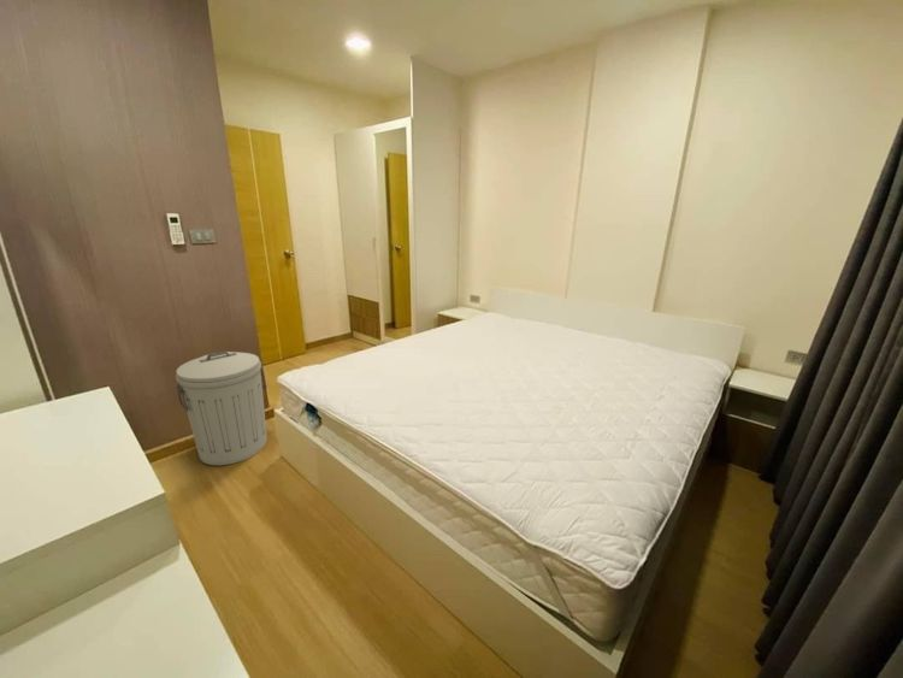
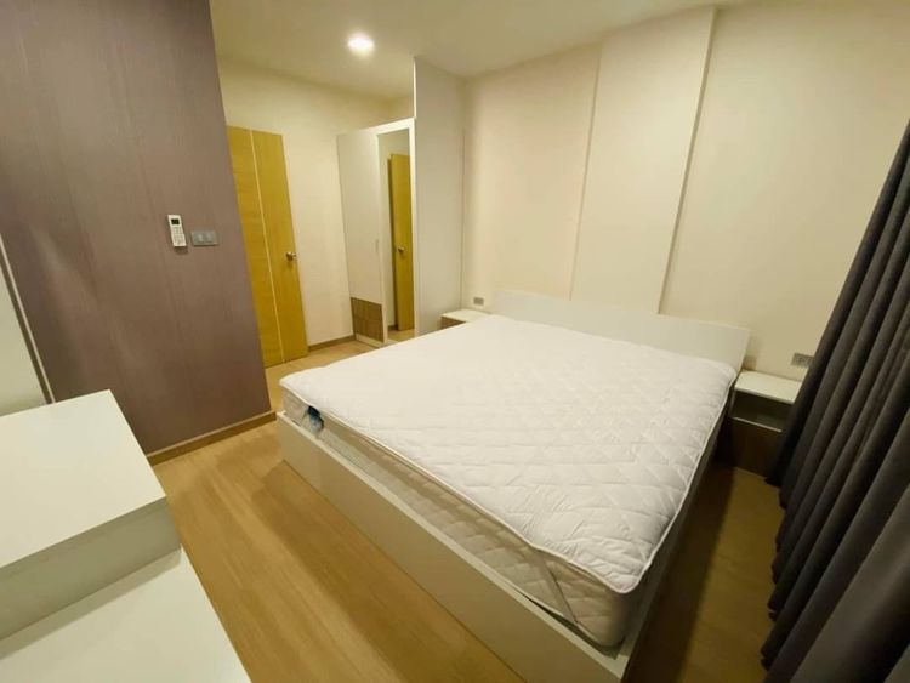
- trash can (226, 401)
